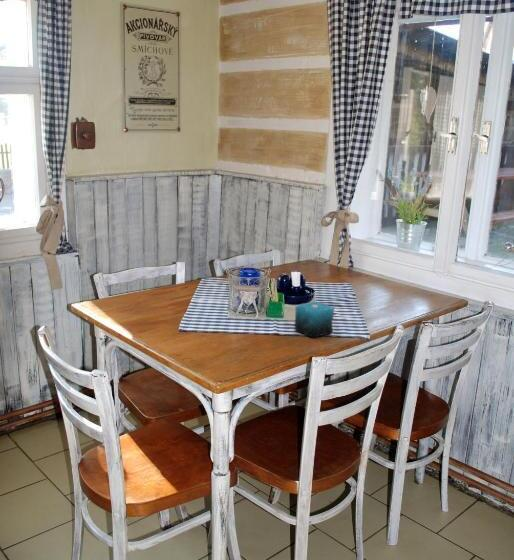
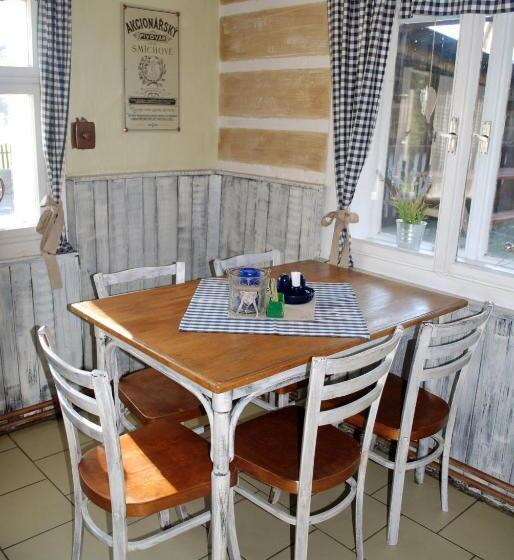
- candle (314, 313)
